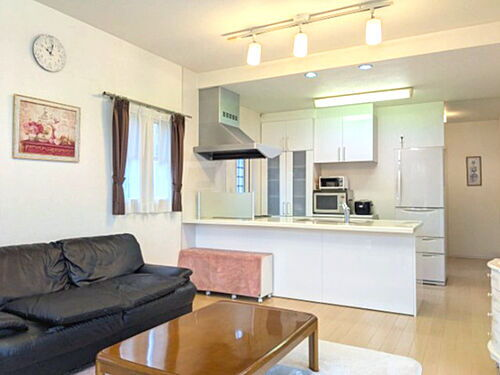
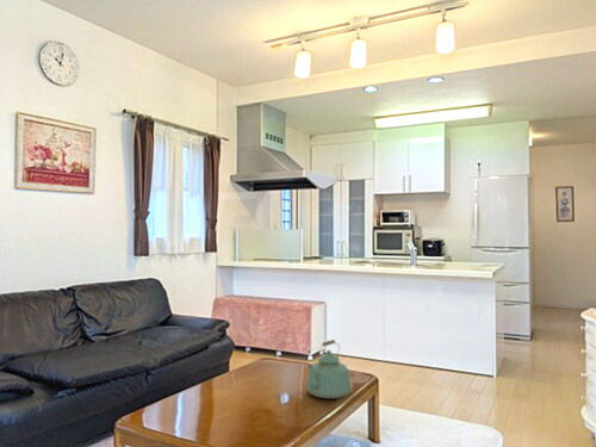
+ kettle (325, 367)
